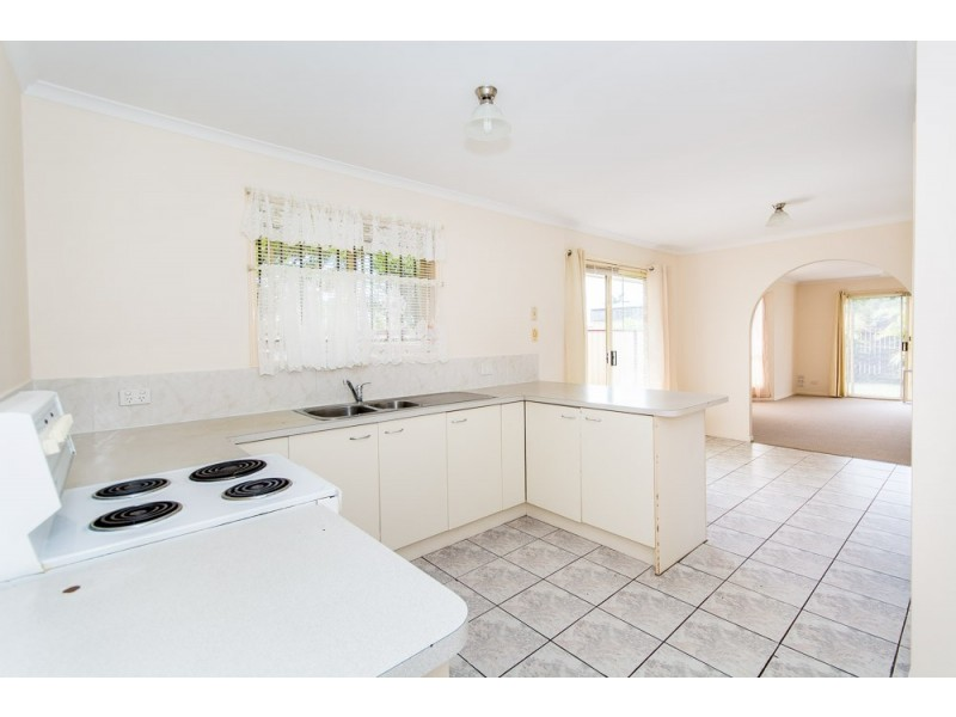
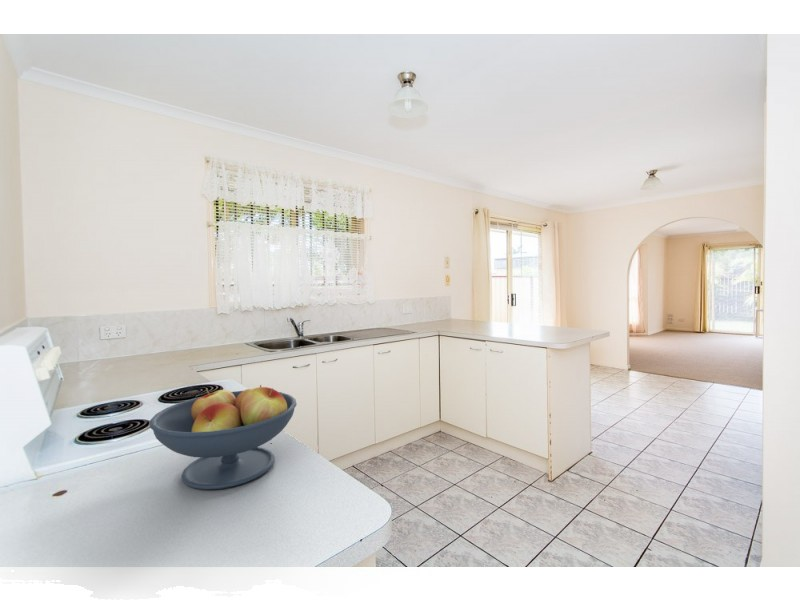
+ fruit bowl (229, 427)
